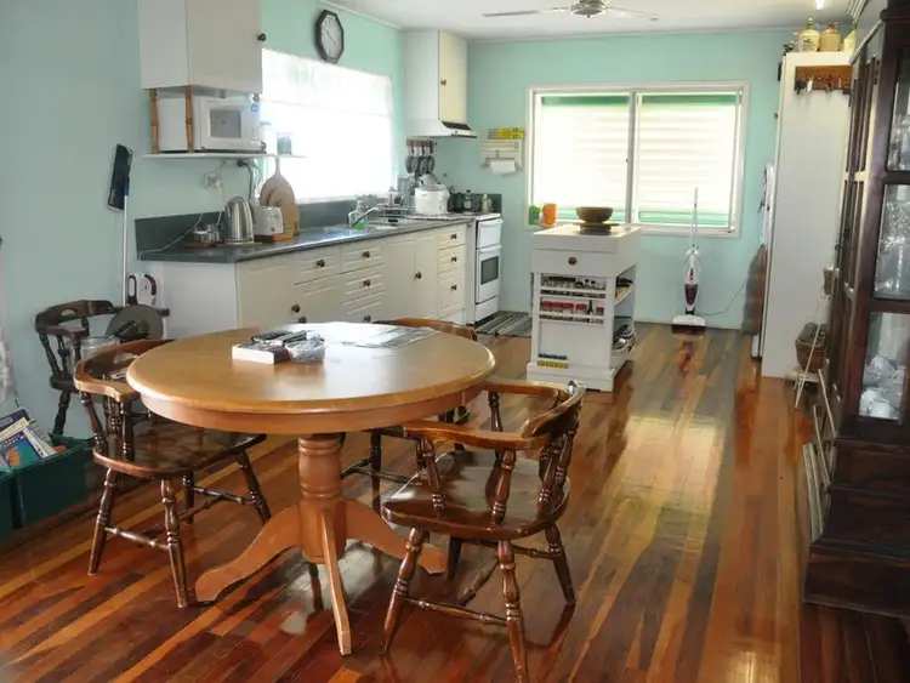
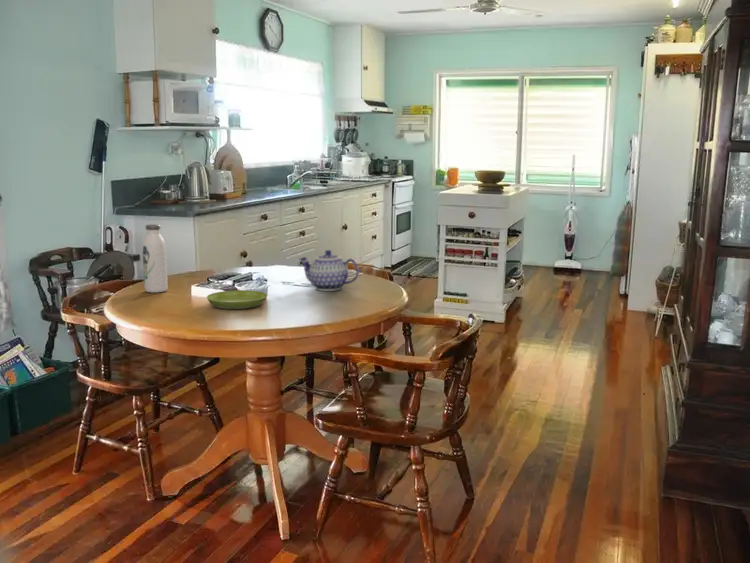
+ teapot (328, 269)
+ water bottle (154, 257)
+ saucer (237, 300)
